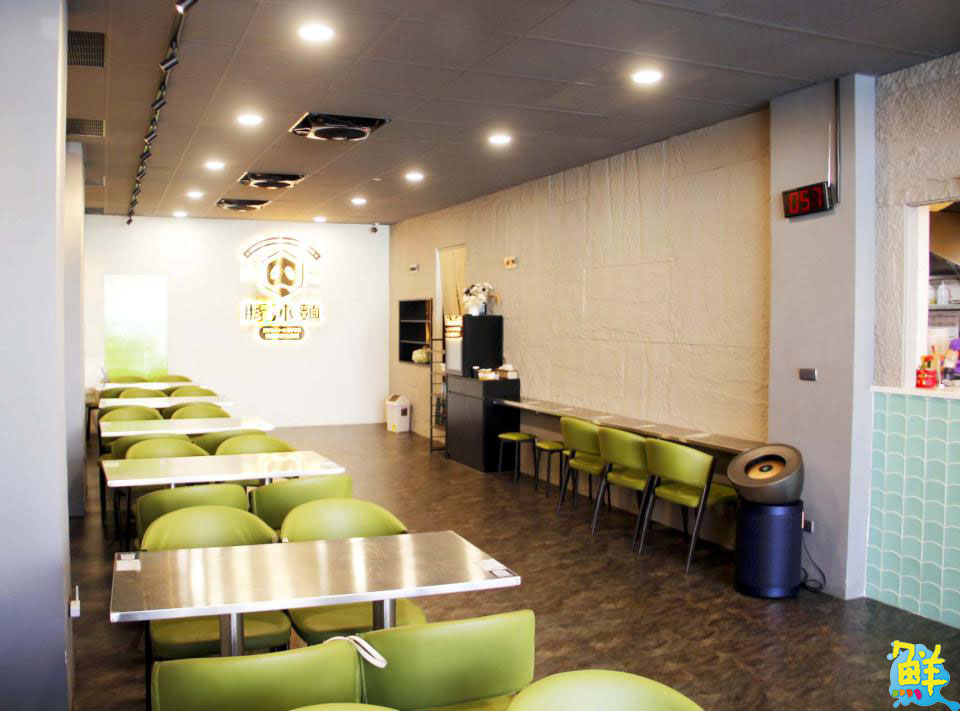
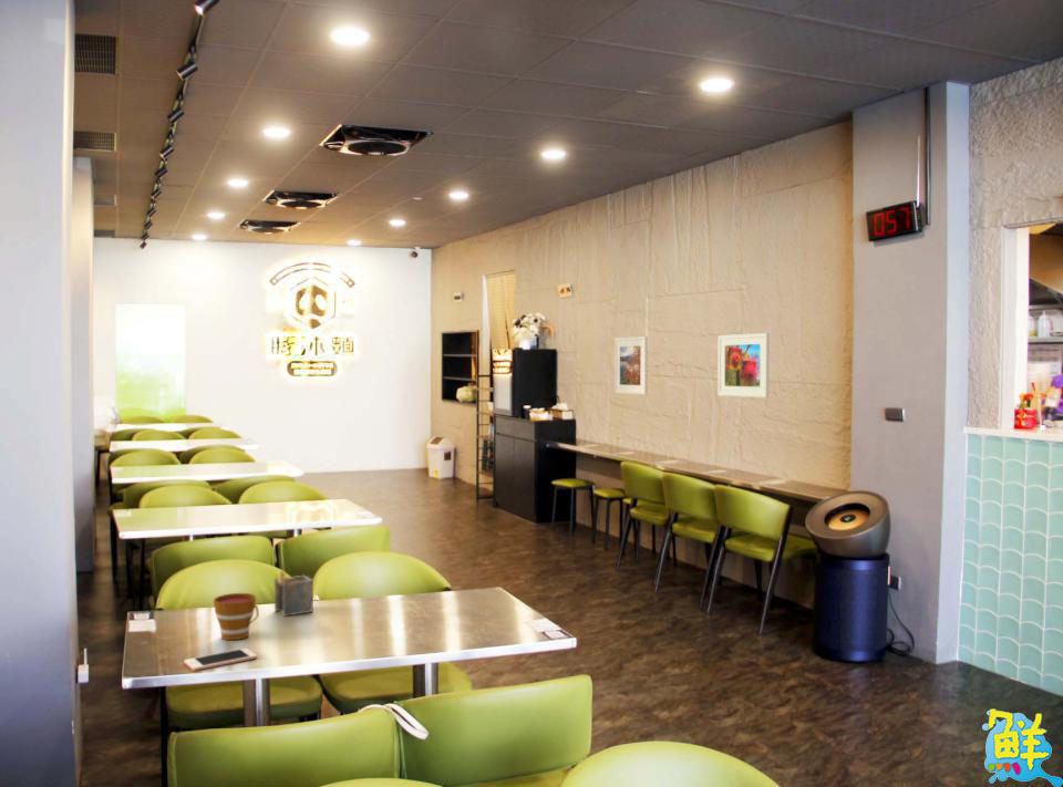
+ napkin holder (293, 589)
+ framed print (630, 365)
+ cup (238, 617)
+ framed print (742, 365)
+ cell phone (220, 659)
